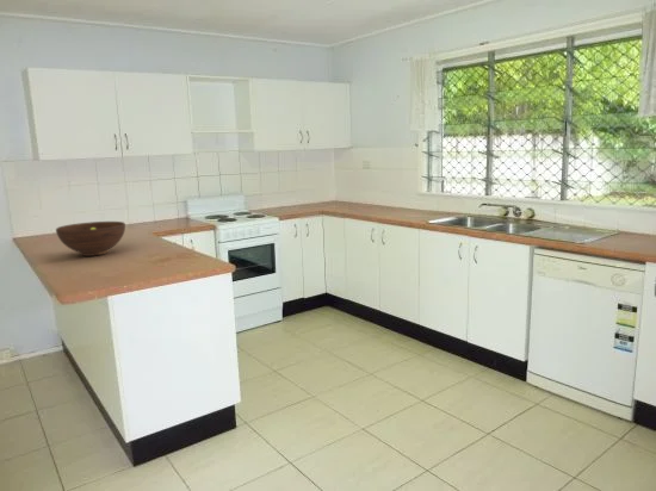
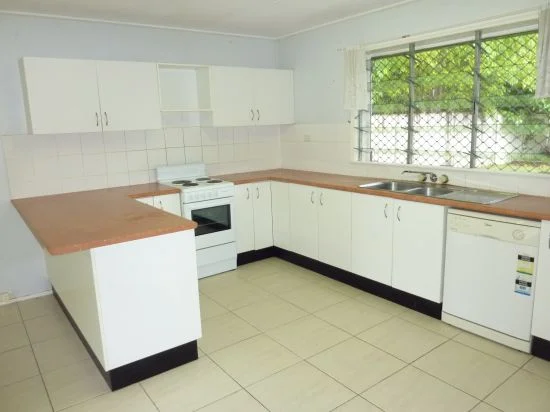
- fruit bowl (93, 240)
